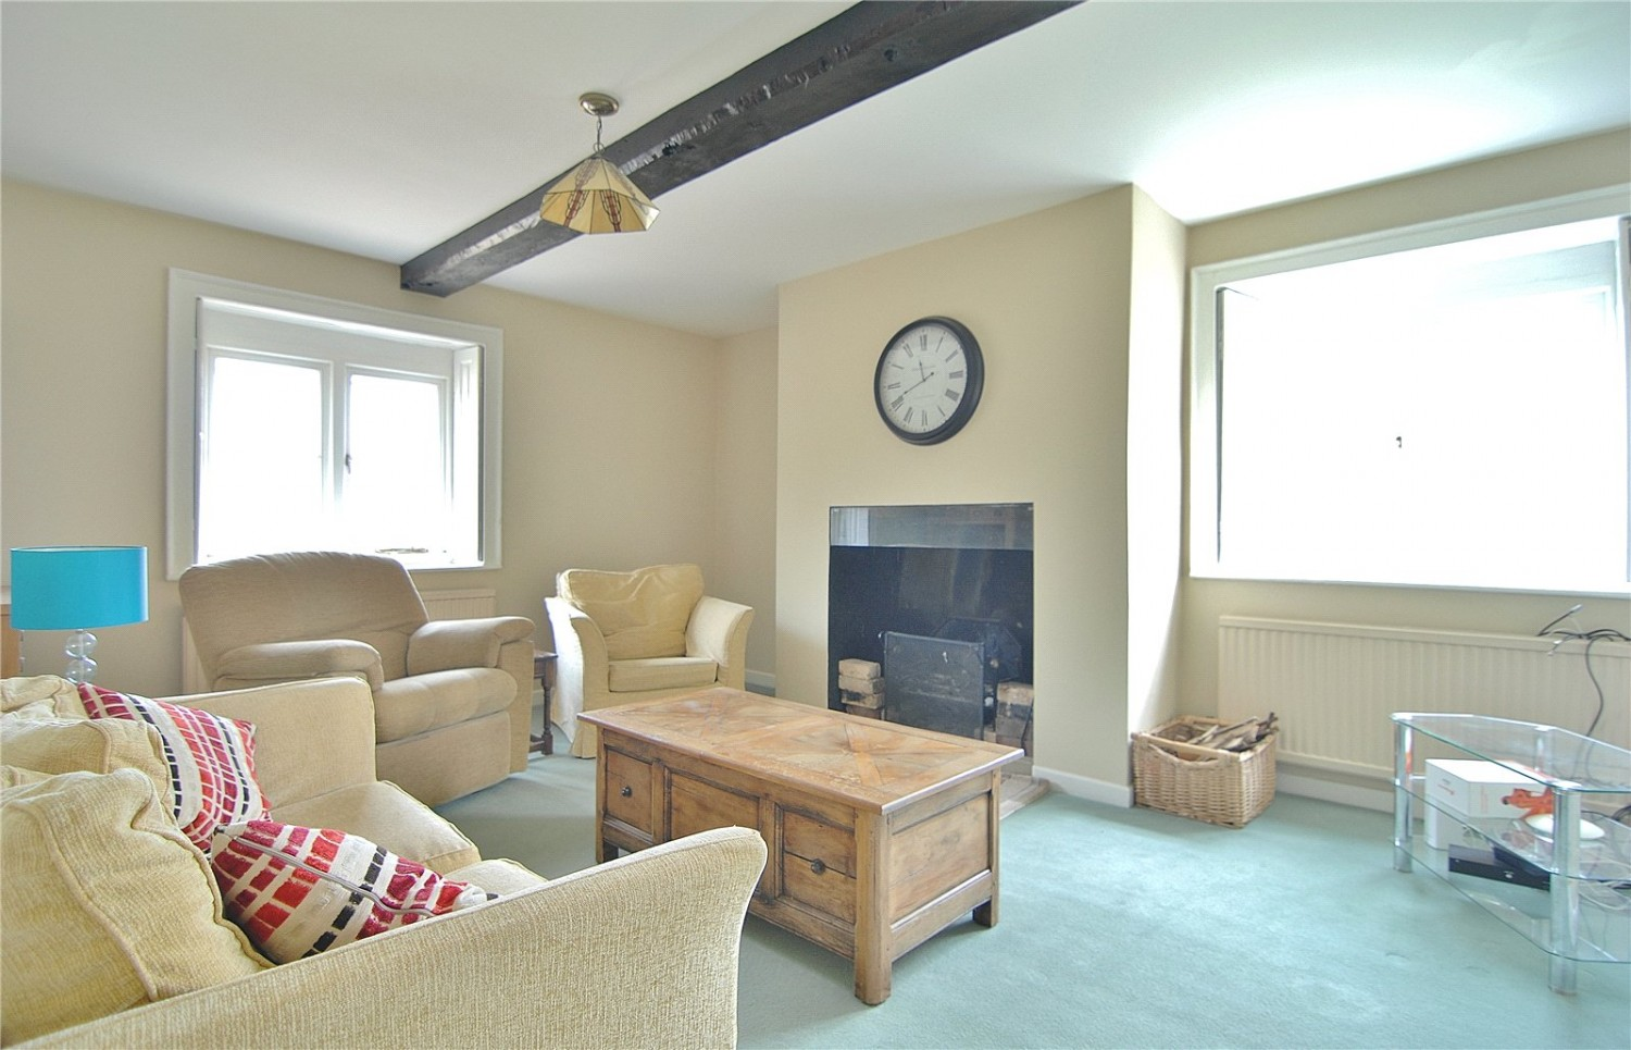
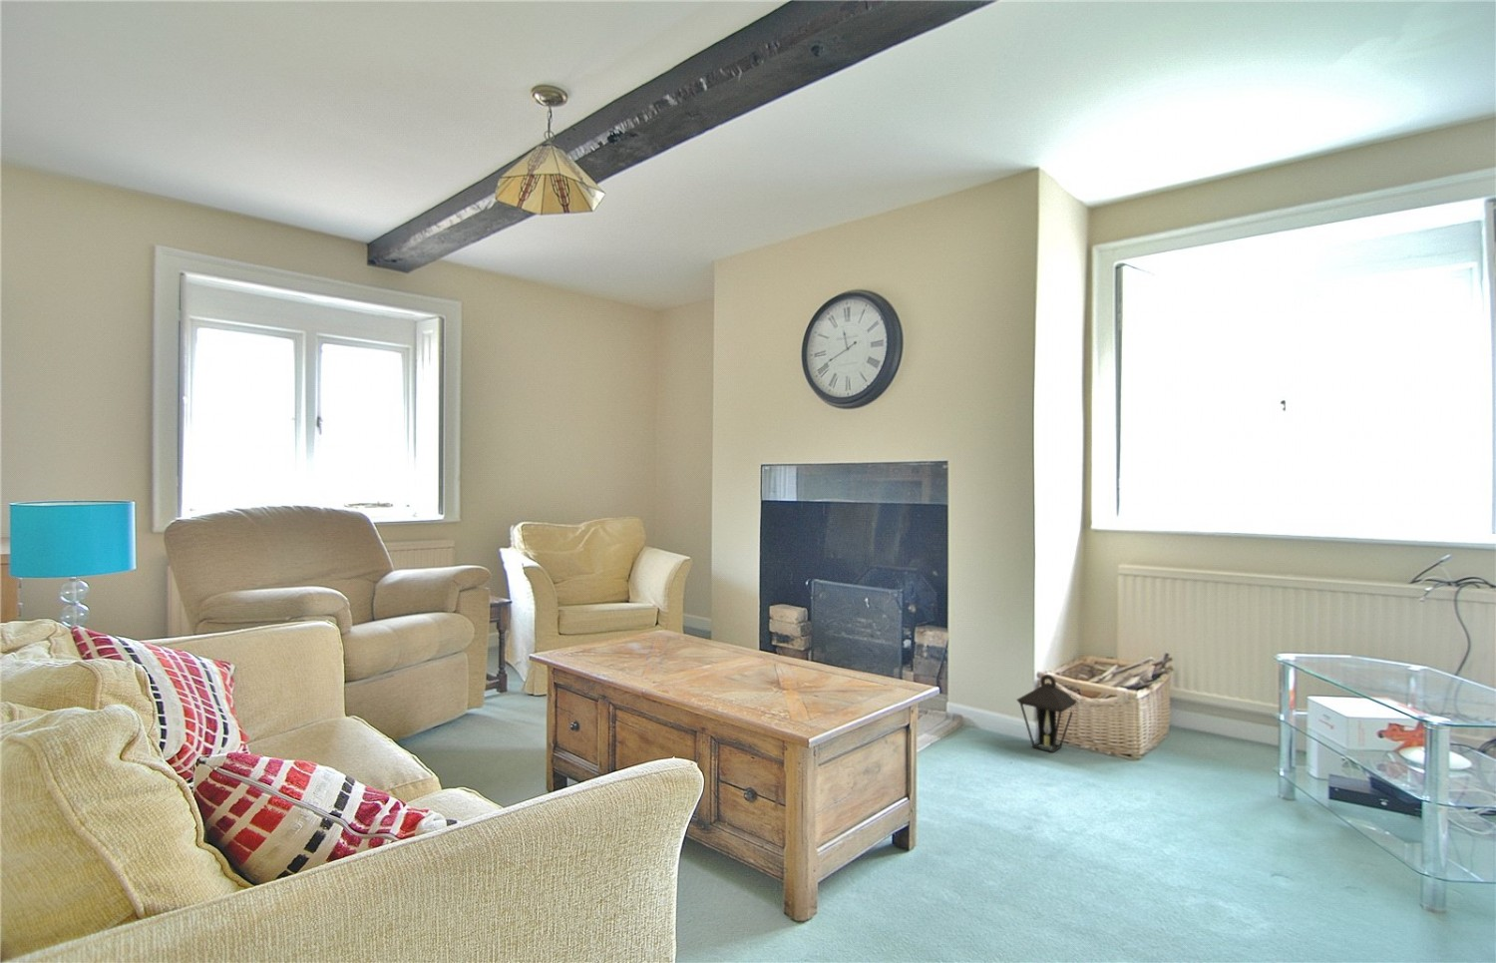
+ lantern (1047, 710)
